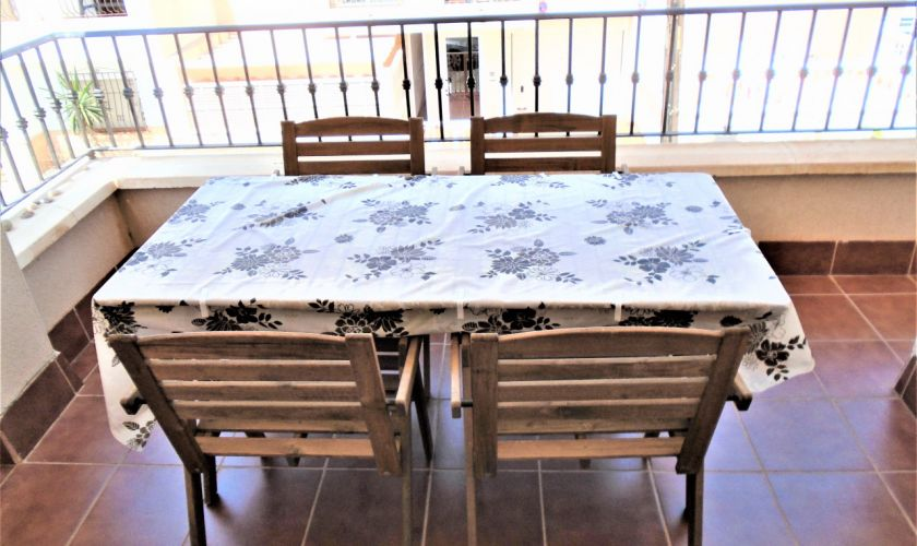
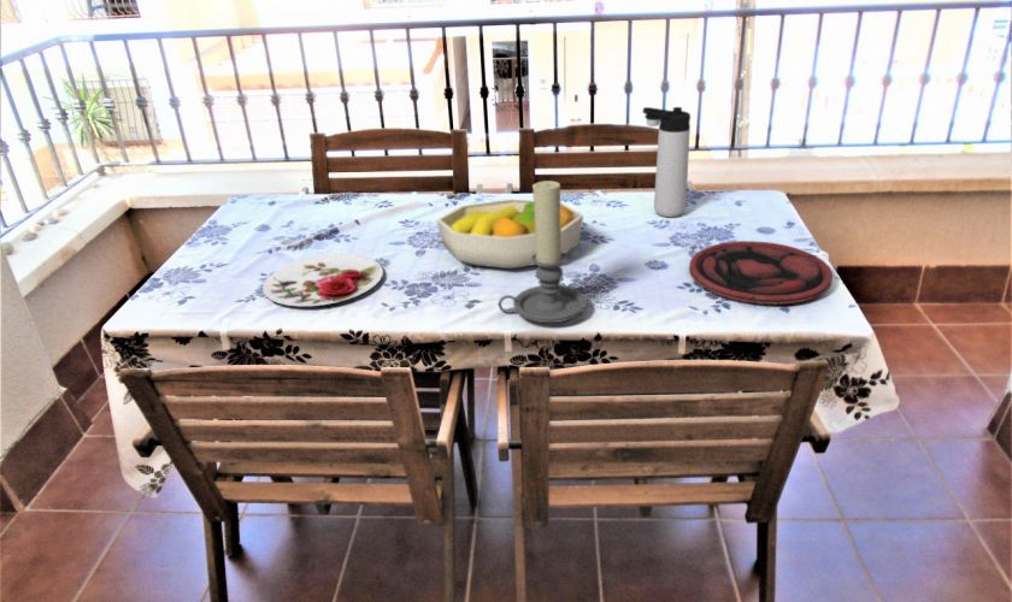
+ thermos bottle (664, 161)
+ plate (759, 268)
+ fruit bowl (510, 226)
+ plate (323, 277)
+ candle holder (540, 249)
